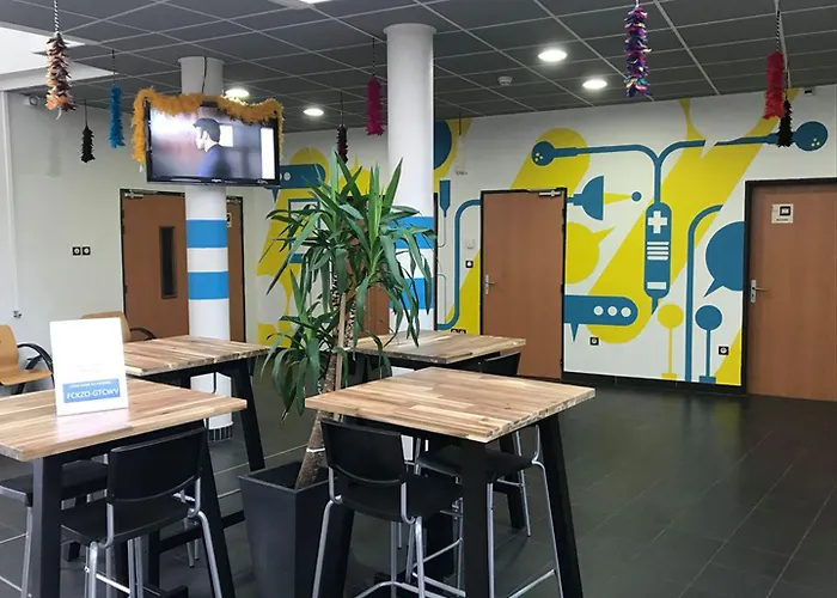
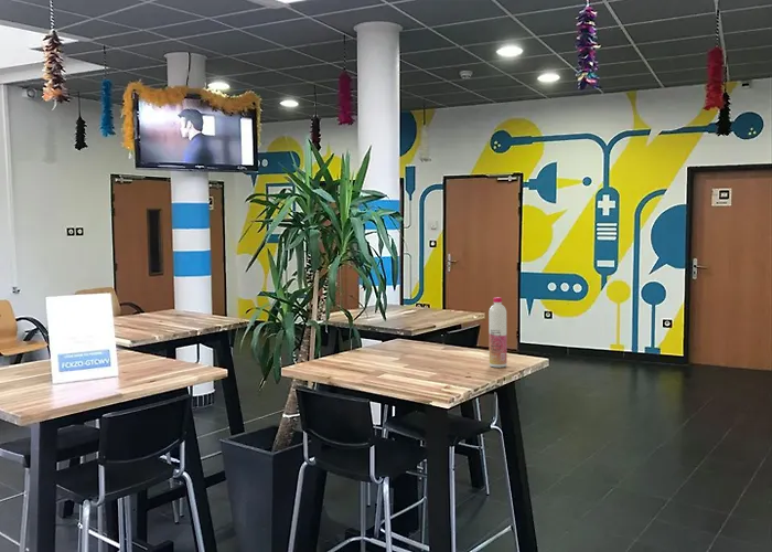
+ beverage bottle (497, 331)
